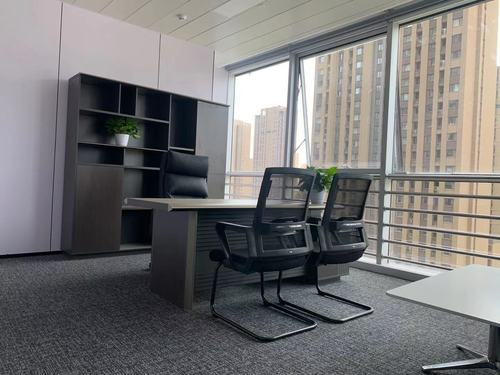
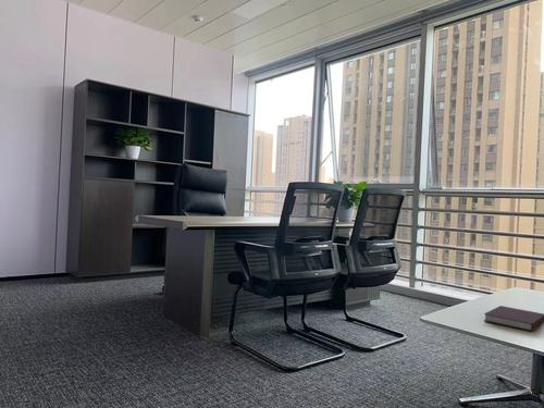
+ notebook (515, 317)
